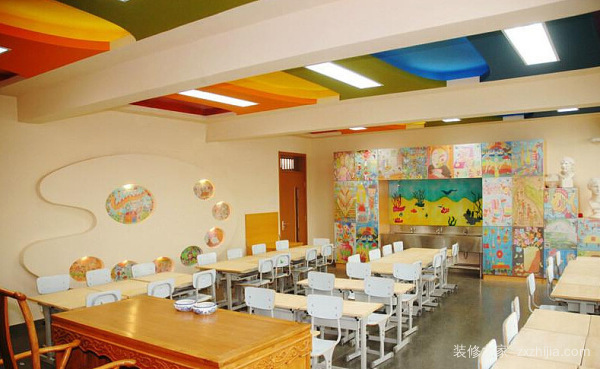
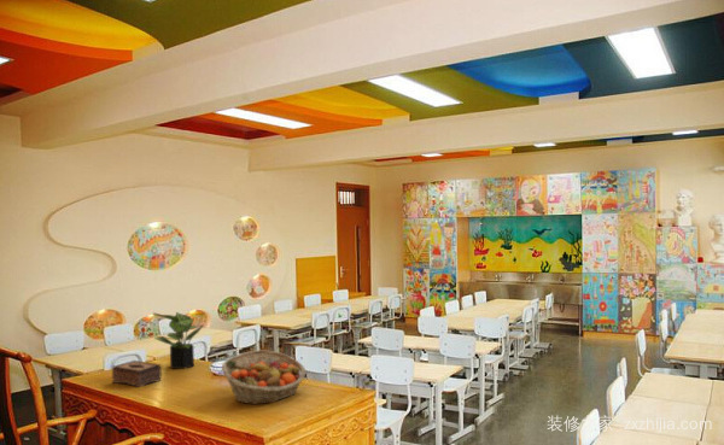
+ tissue box (136, 373)
+ fruit basket (264, 375)
+ potted plant (177, 336)
